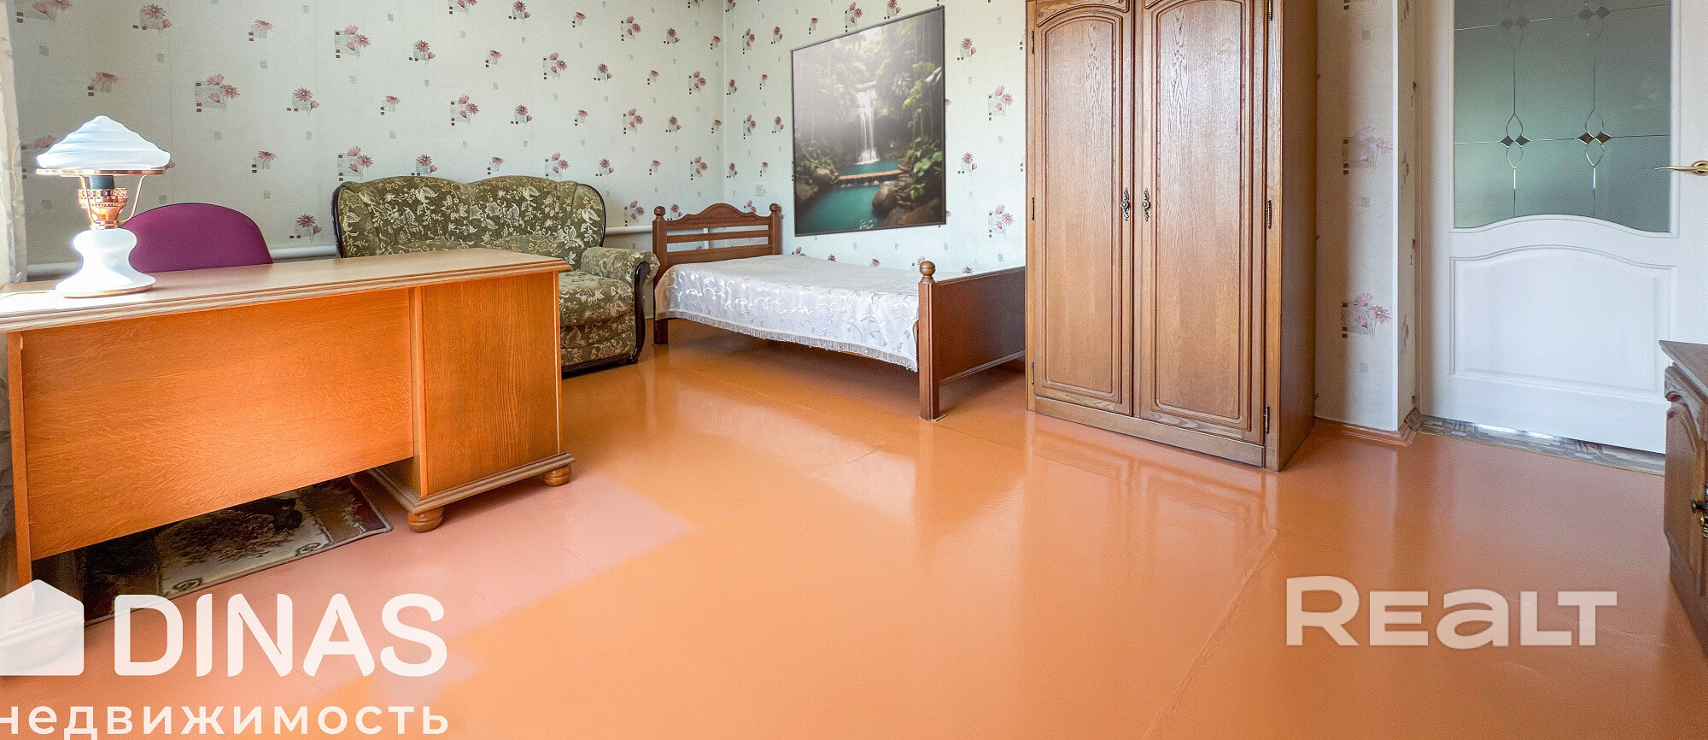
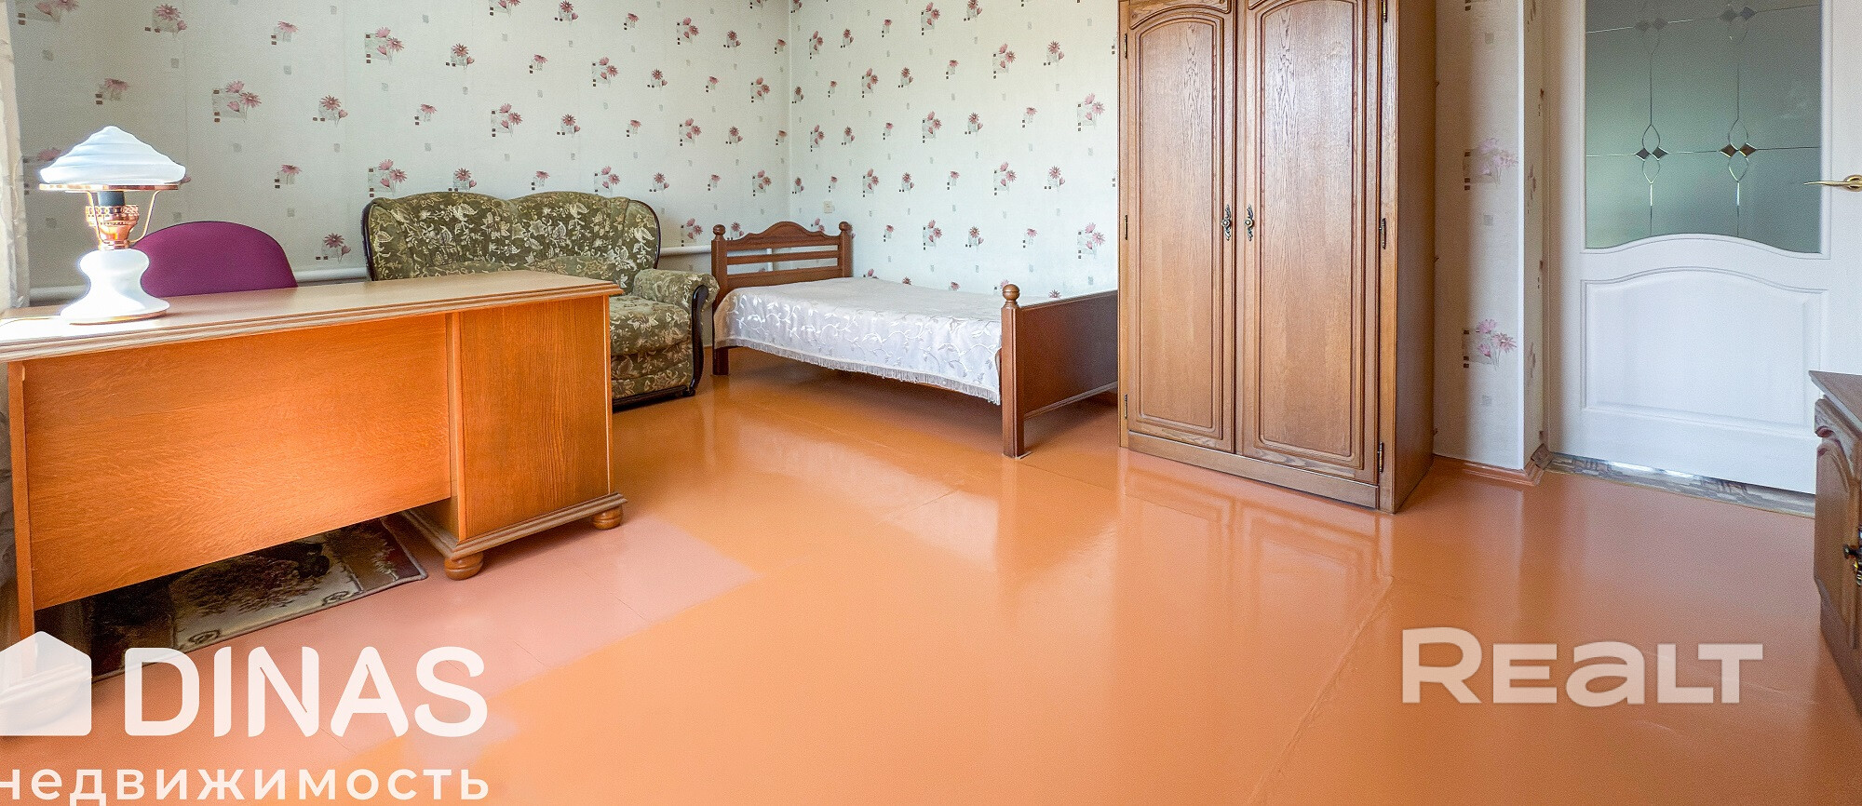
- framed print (863, 131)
